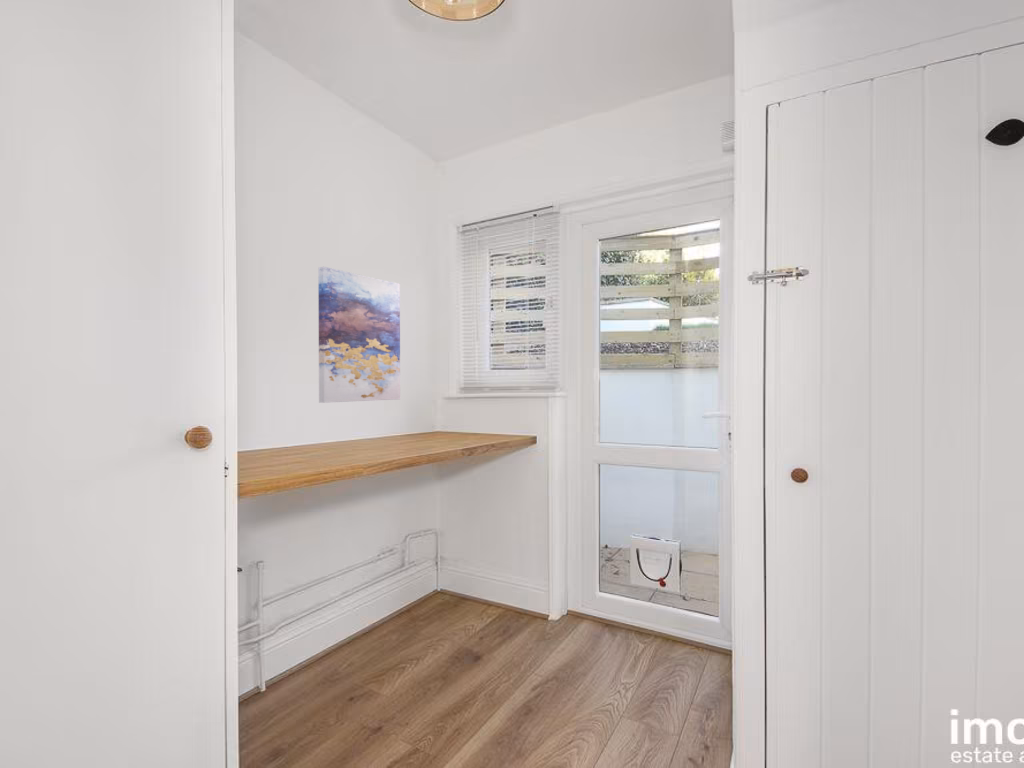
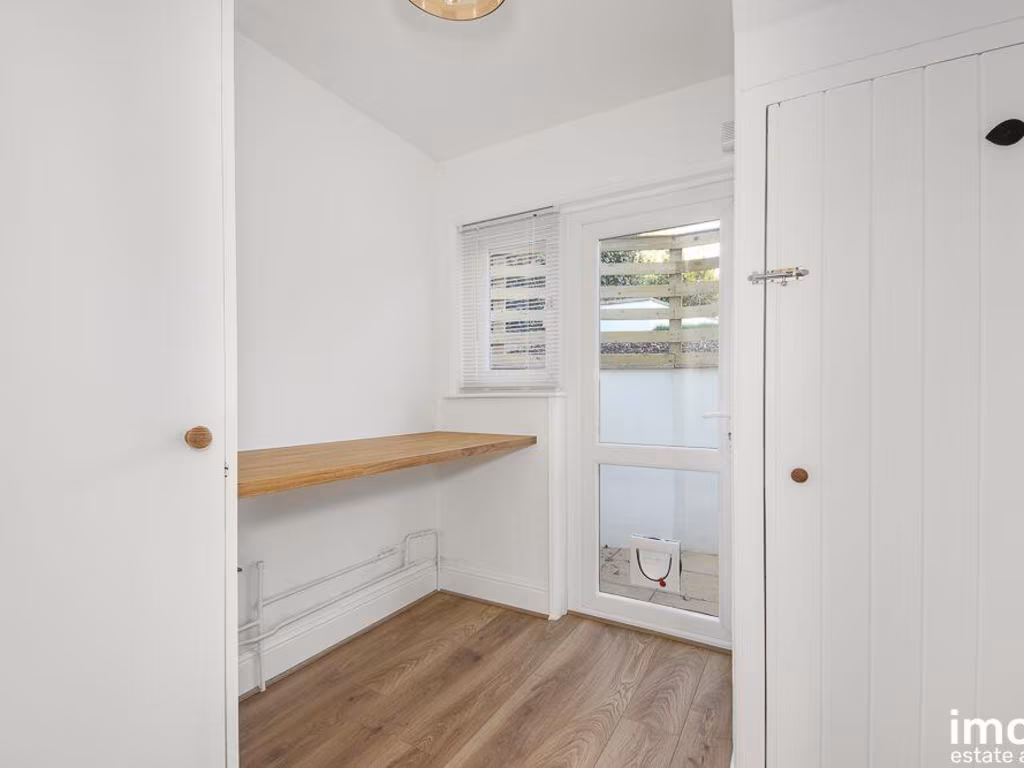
- wall art (362, 338)
